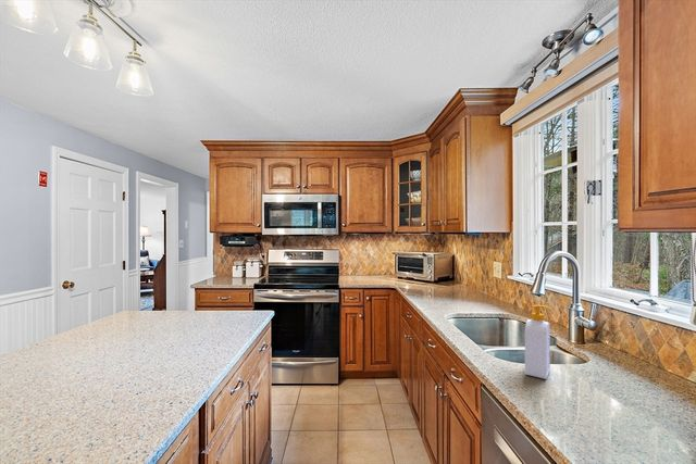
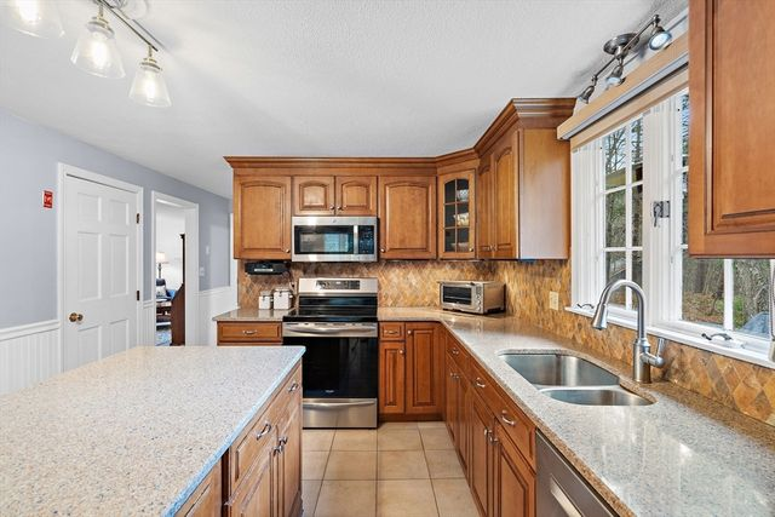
- soap bottle (538, 339)
